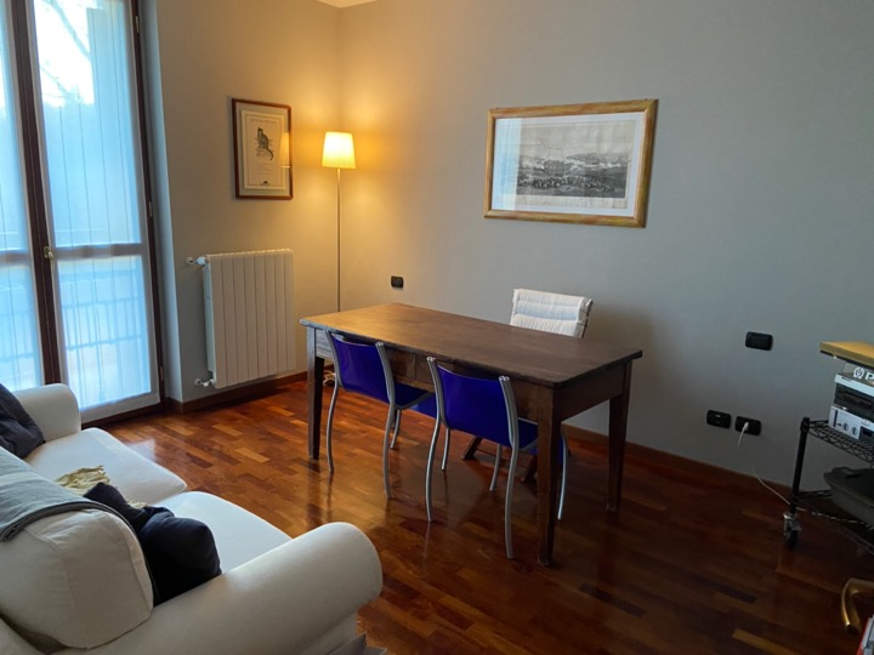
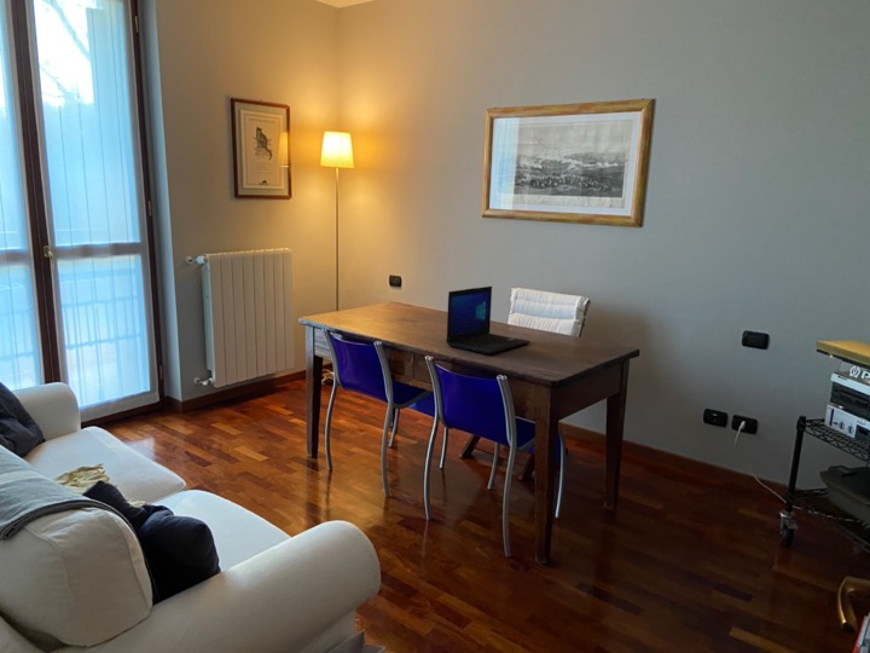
+ laptop (489, 318)
